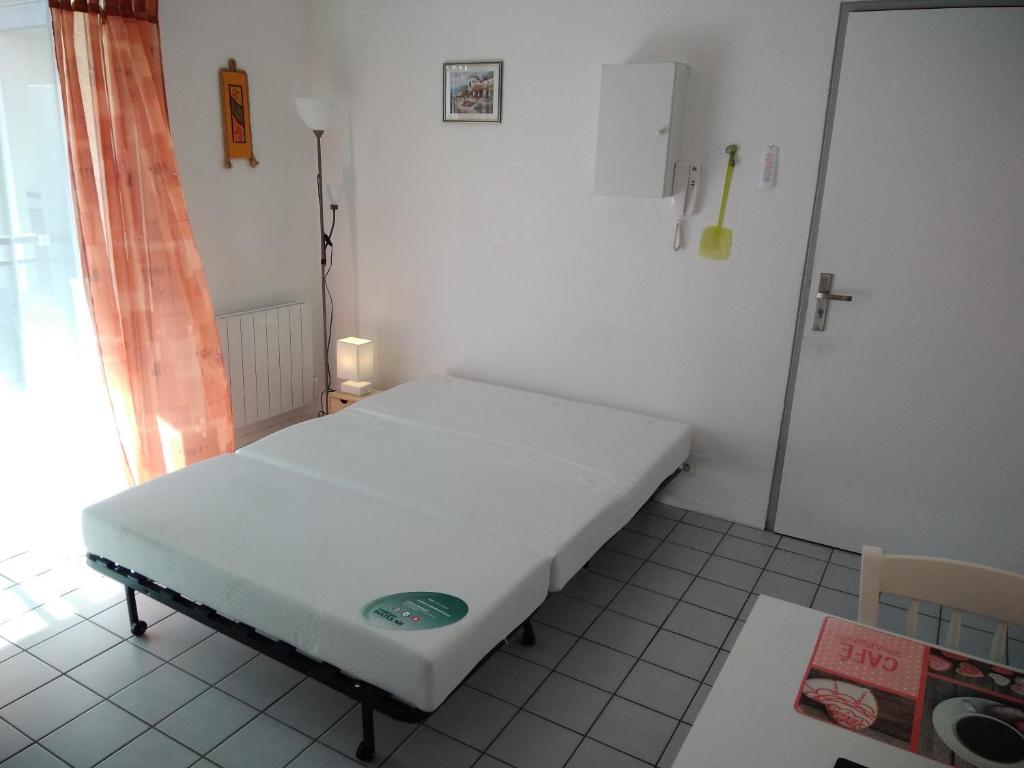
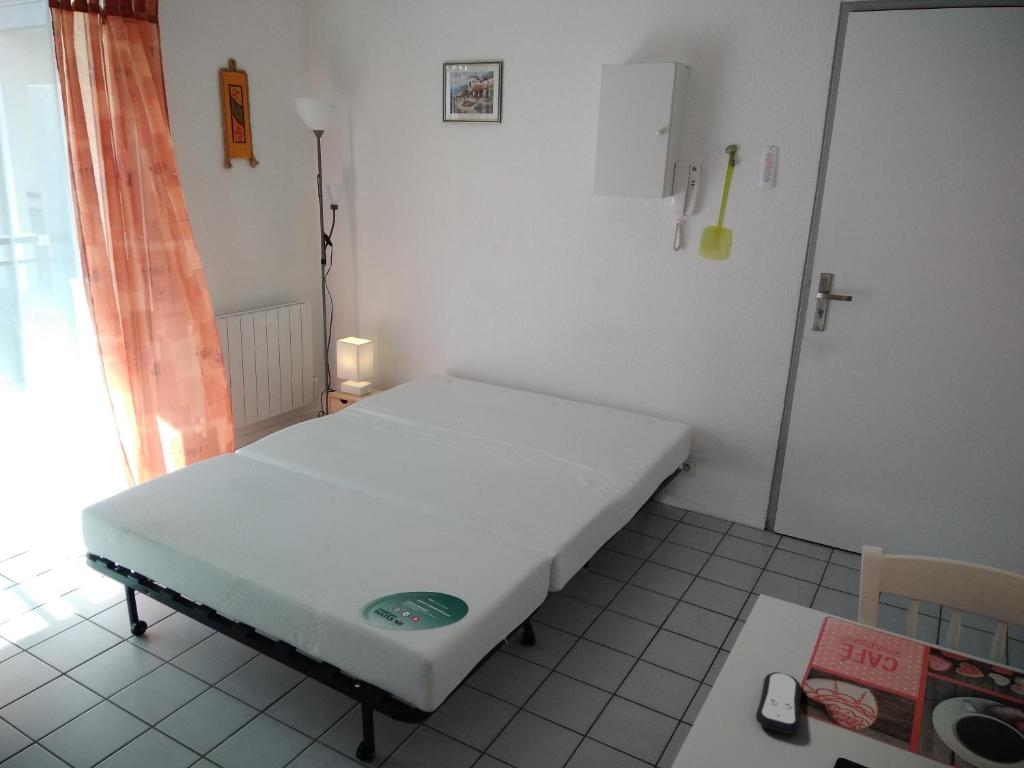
+ remote control (780, 700)
